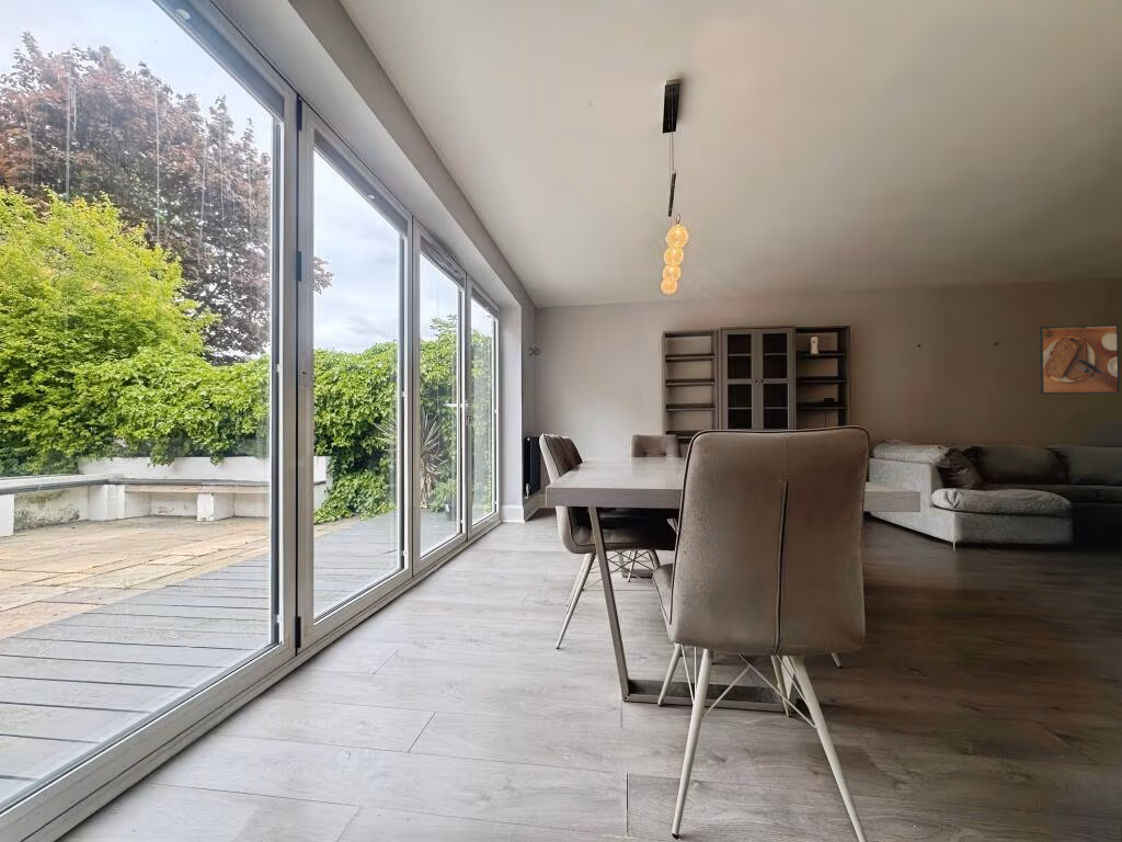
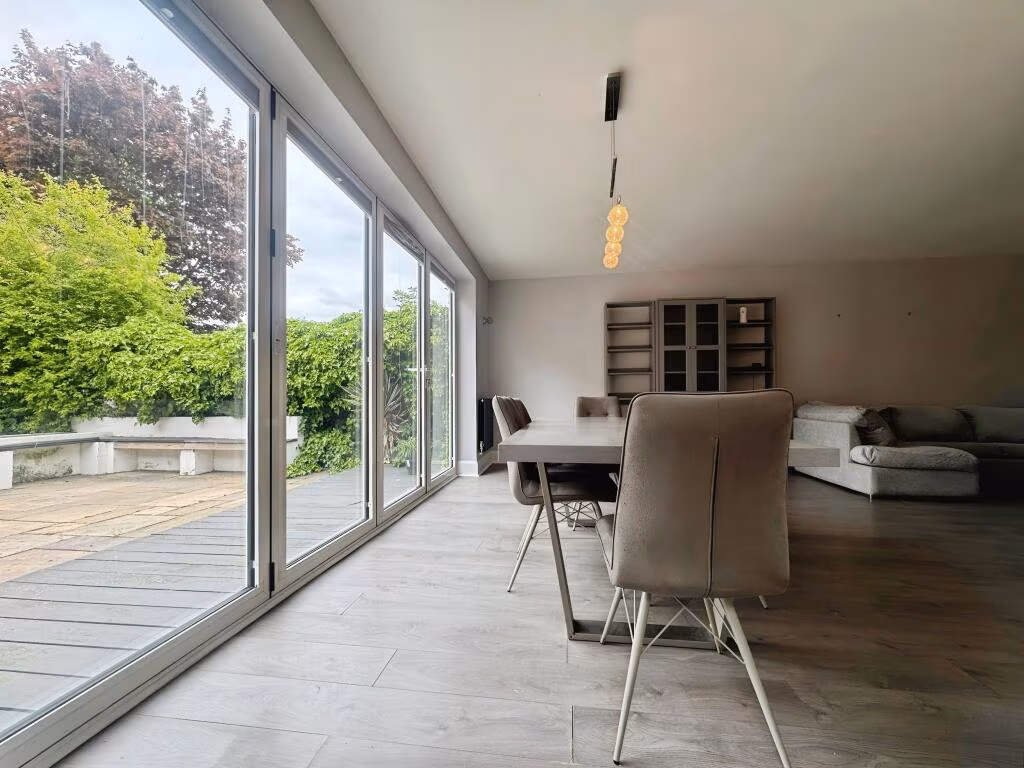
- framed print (1078, 360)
